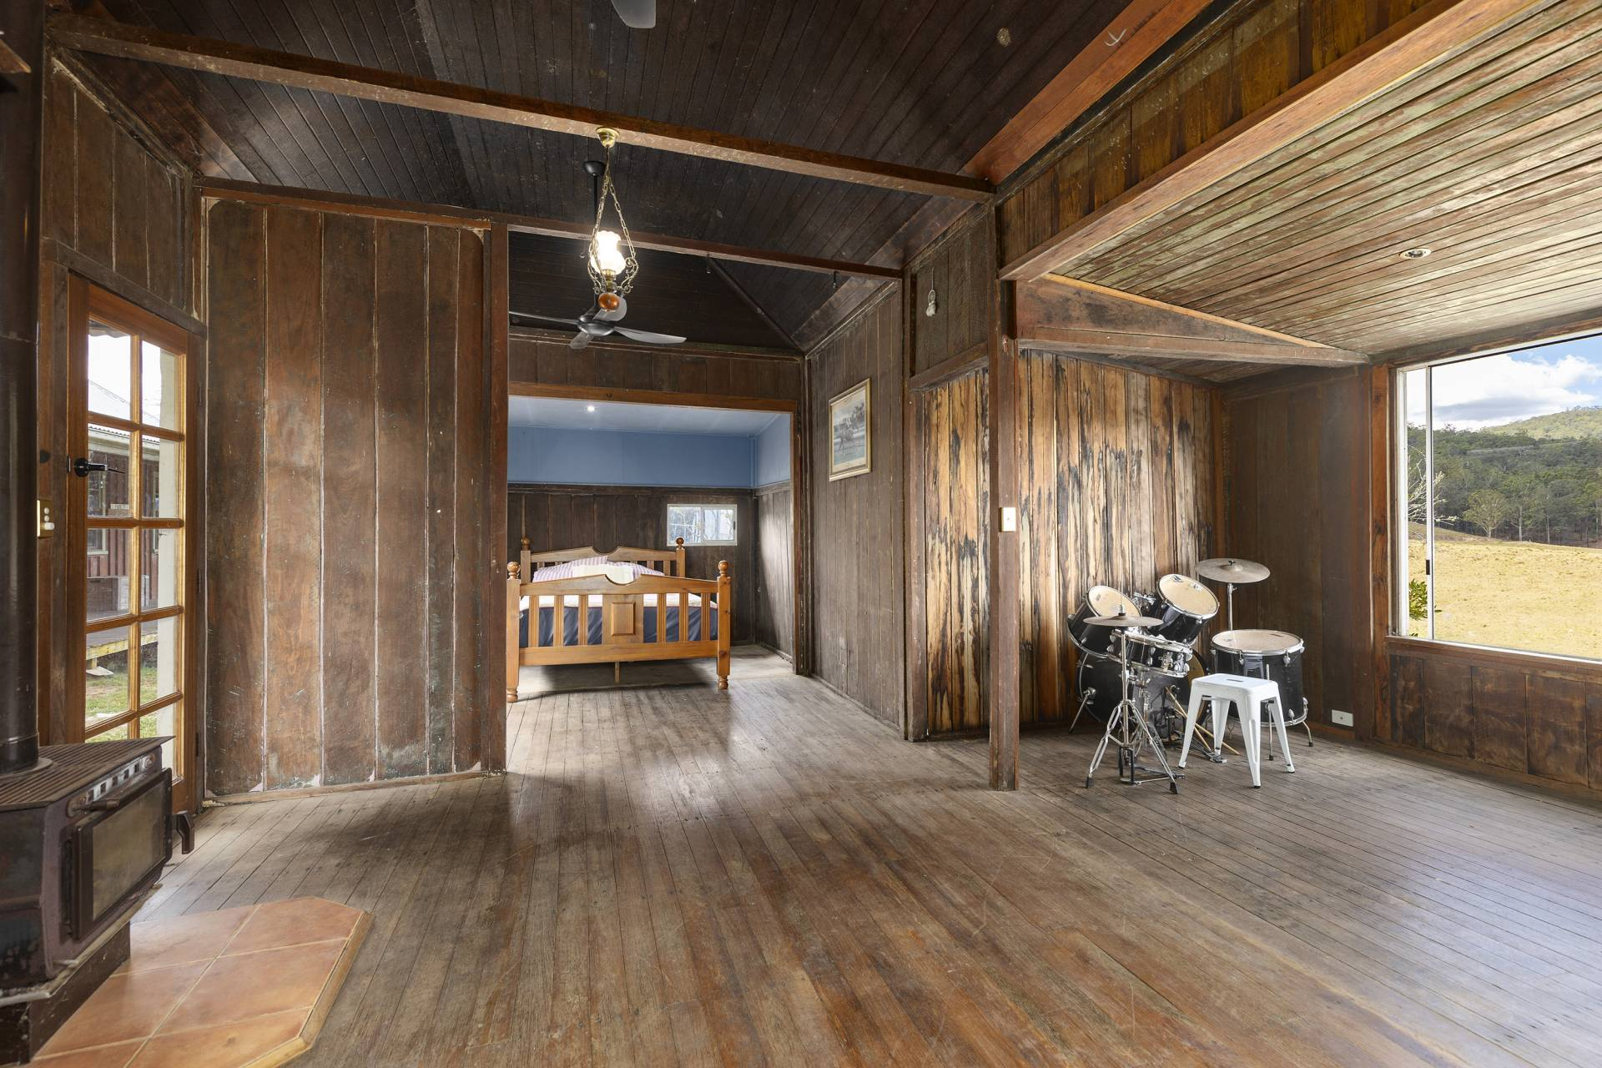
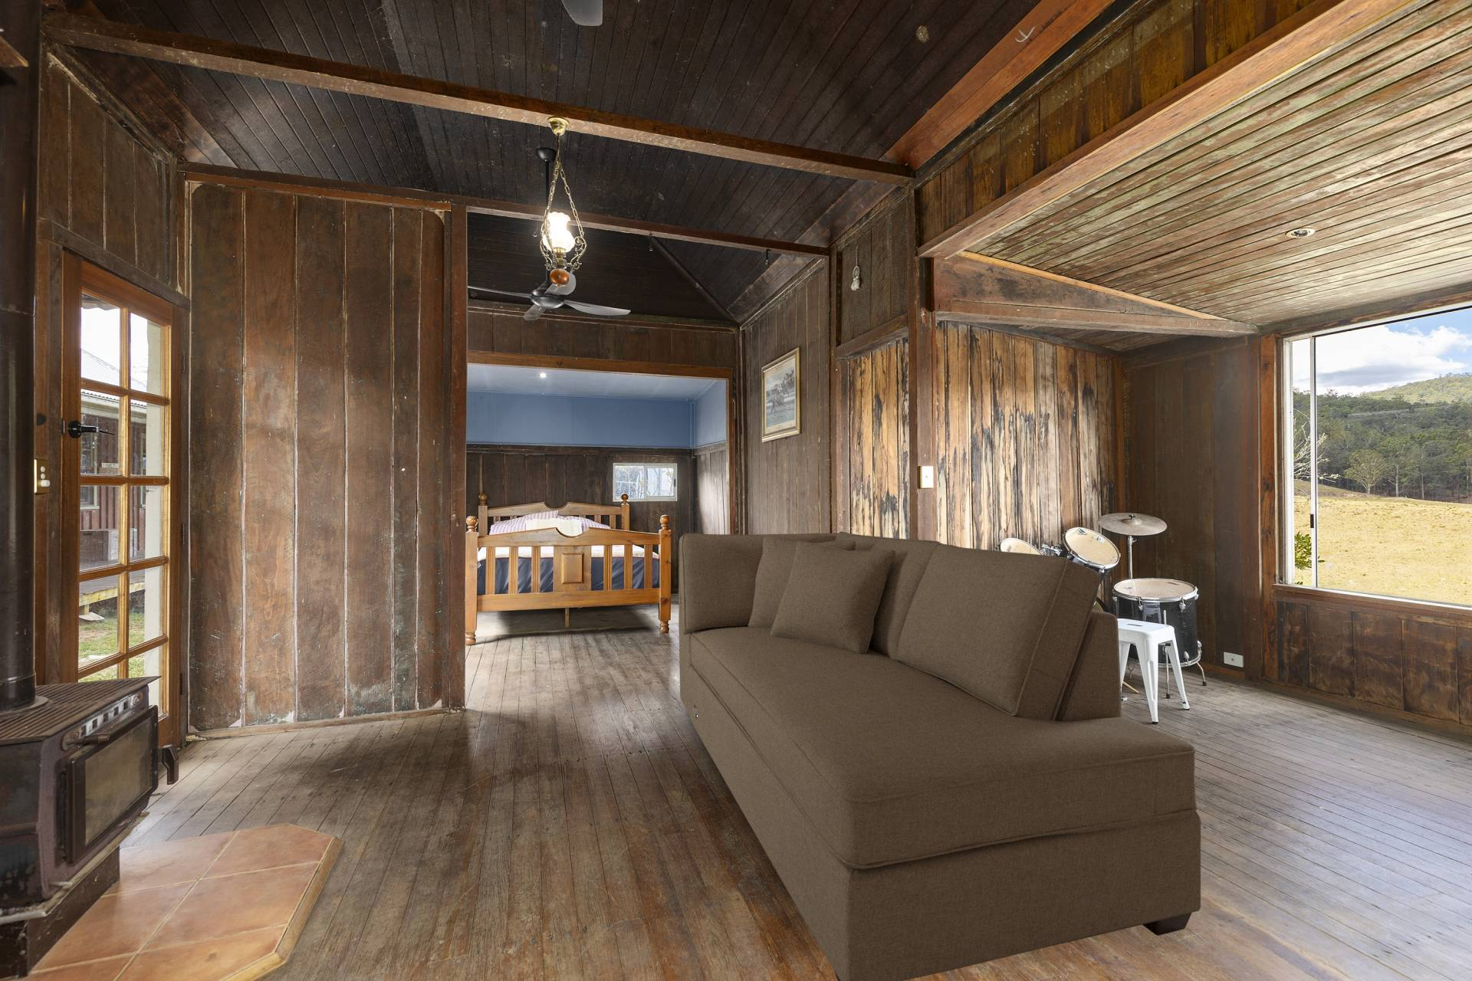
+ sofa (848, 662)
